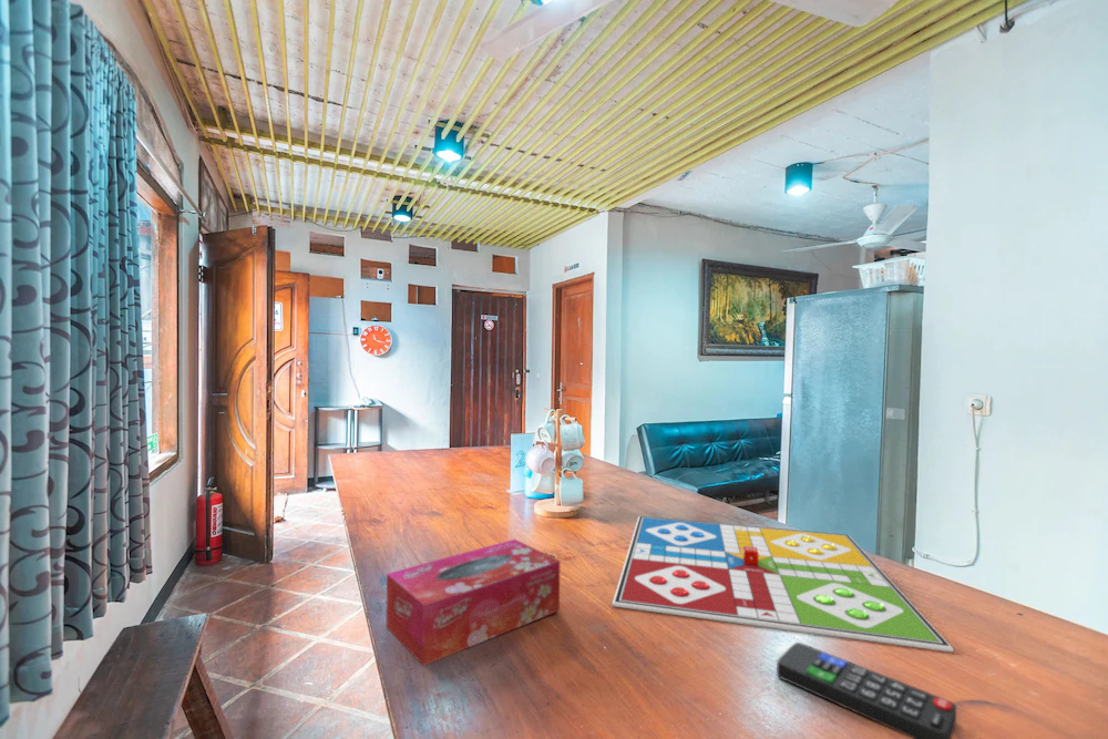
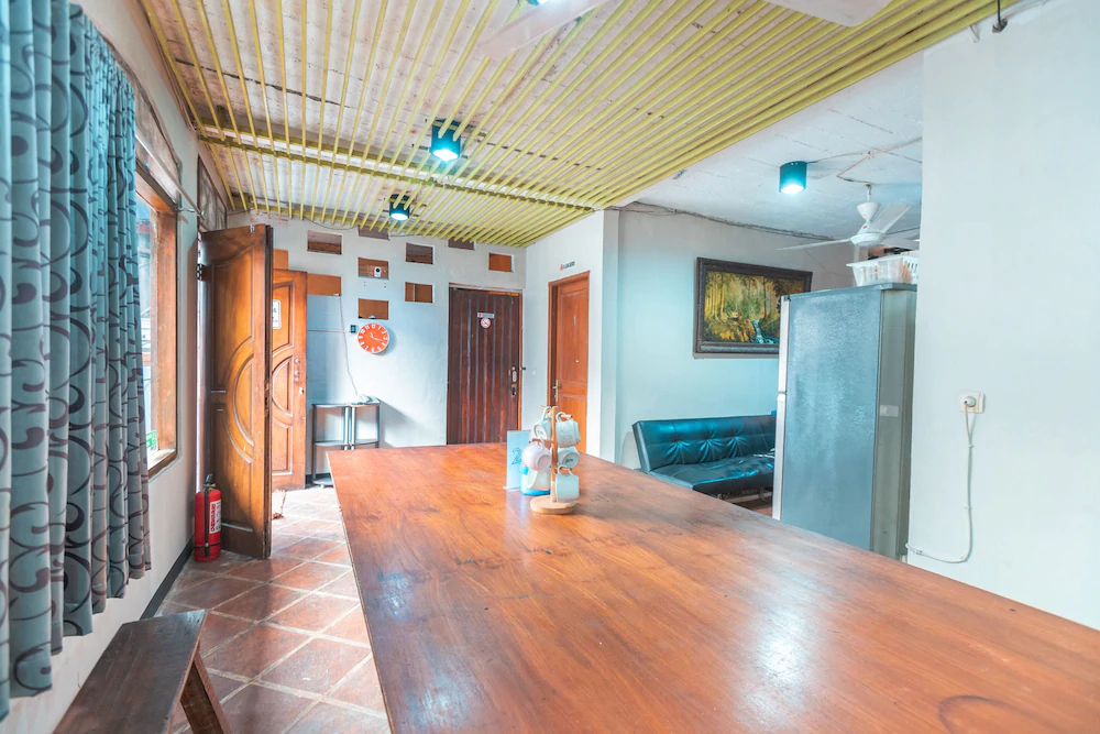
- tissue box (475, 593)
- gameboard (750, 557)
- remote control (860, 688)
